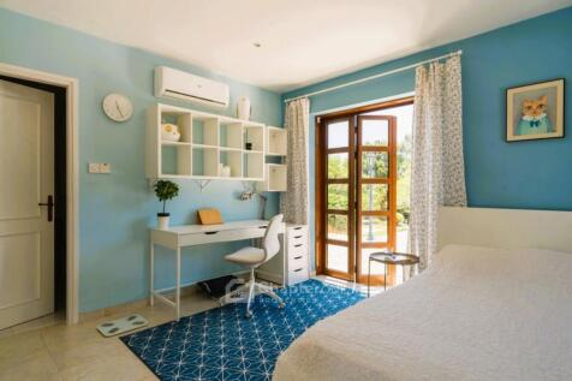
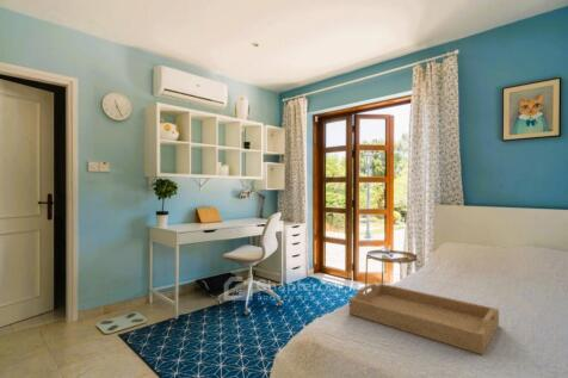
+ serving tray (420, 309)
